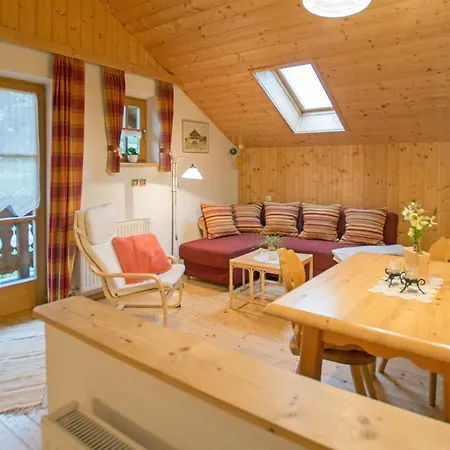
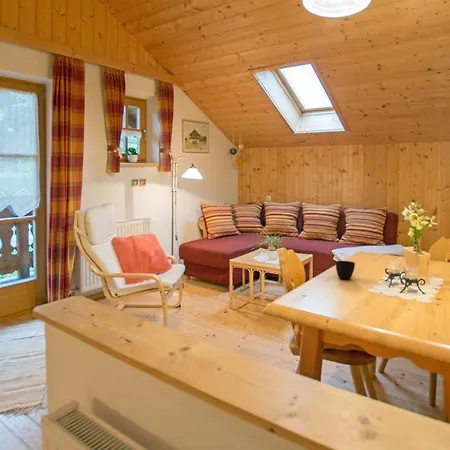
+ cup (345, 270)
